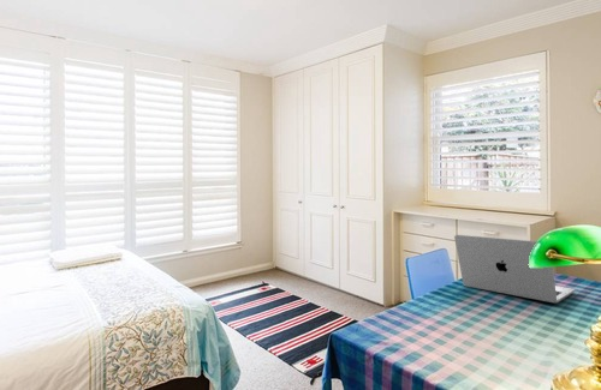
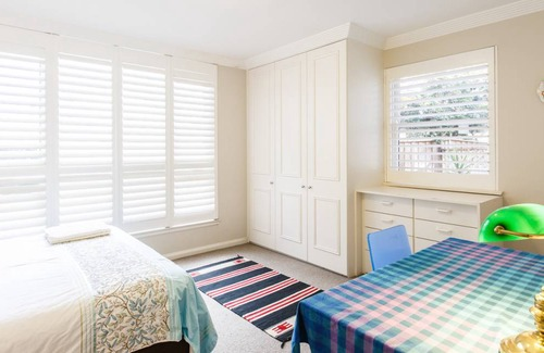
- laptop (513, 263)
